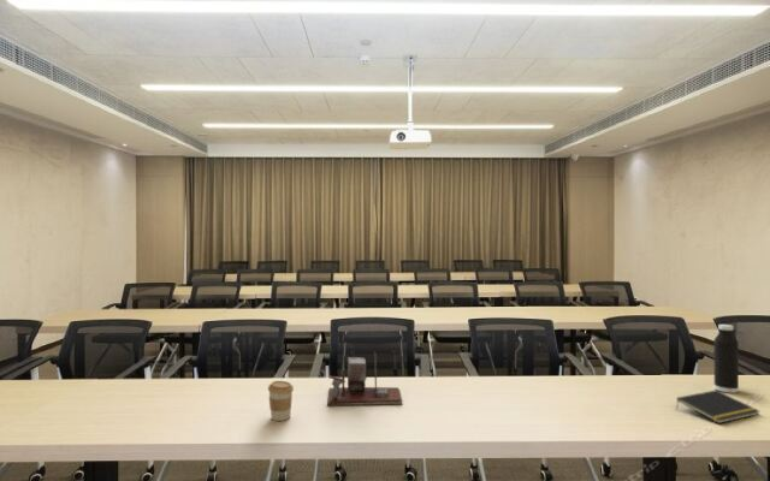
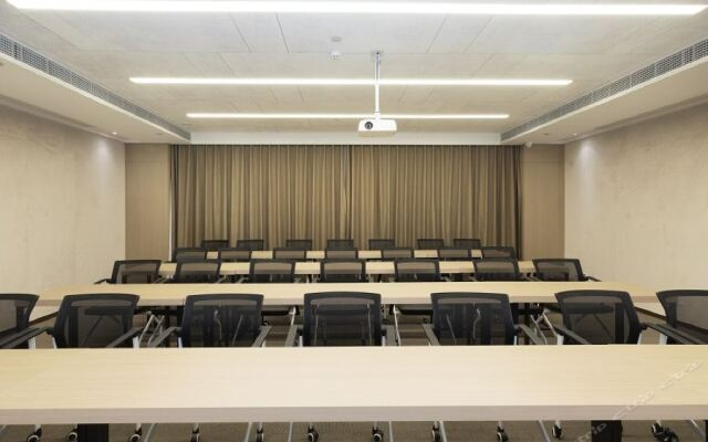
- water bottle (725, 357)
- notepad (717, 405)
- coffee cup (280, 399)
- desk organizer (363, 373)
